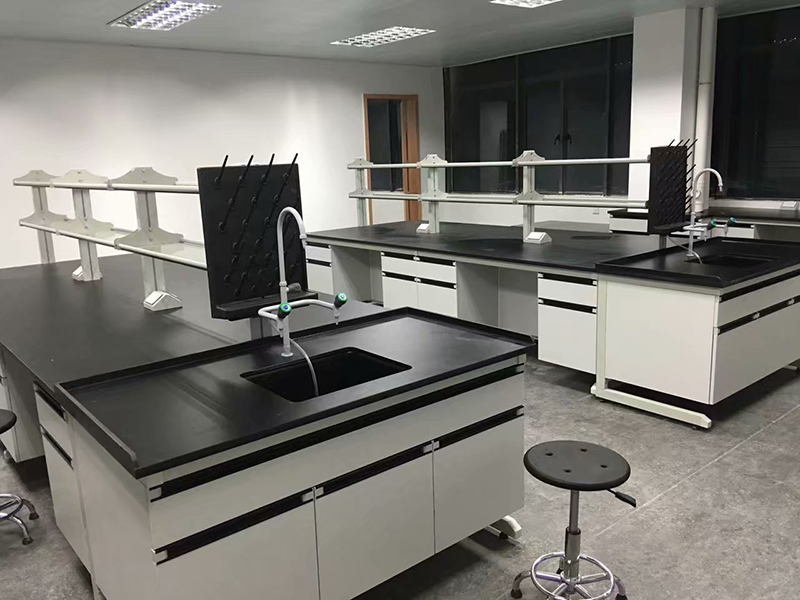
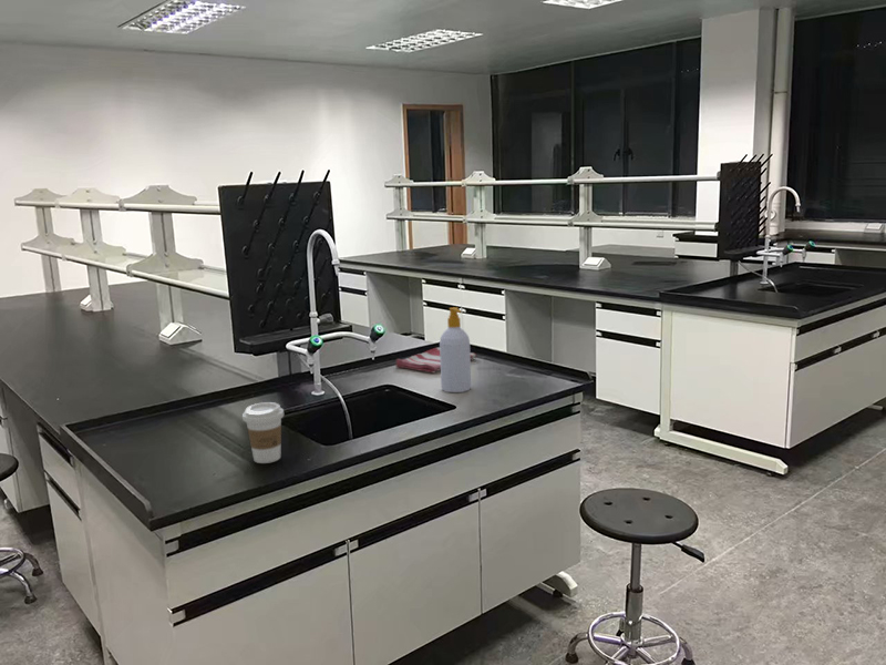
+ coffee cup (265, 432)
+ dish towel (436, 358)
+ soap bottle (455, 348)
